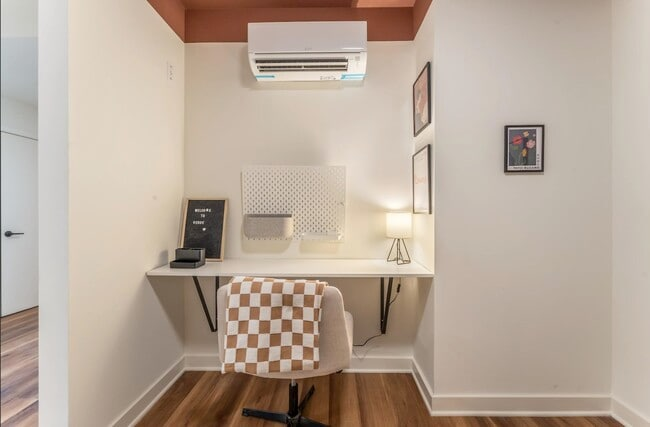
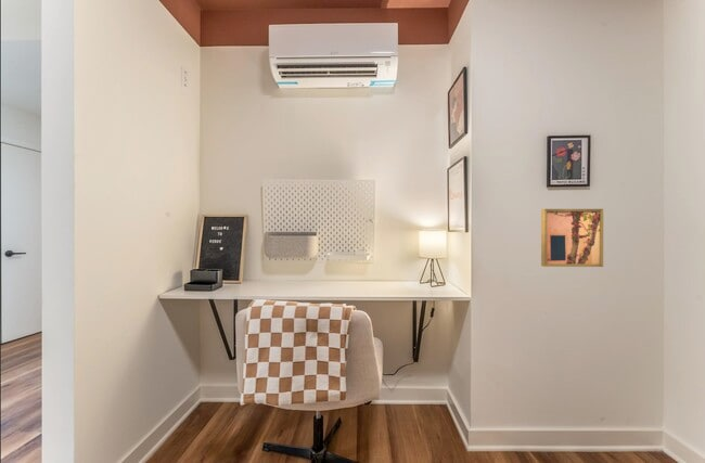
+ wall art (572, 237)
